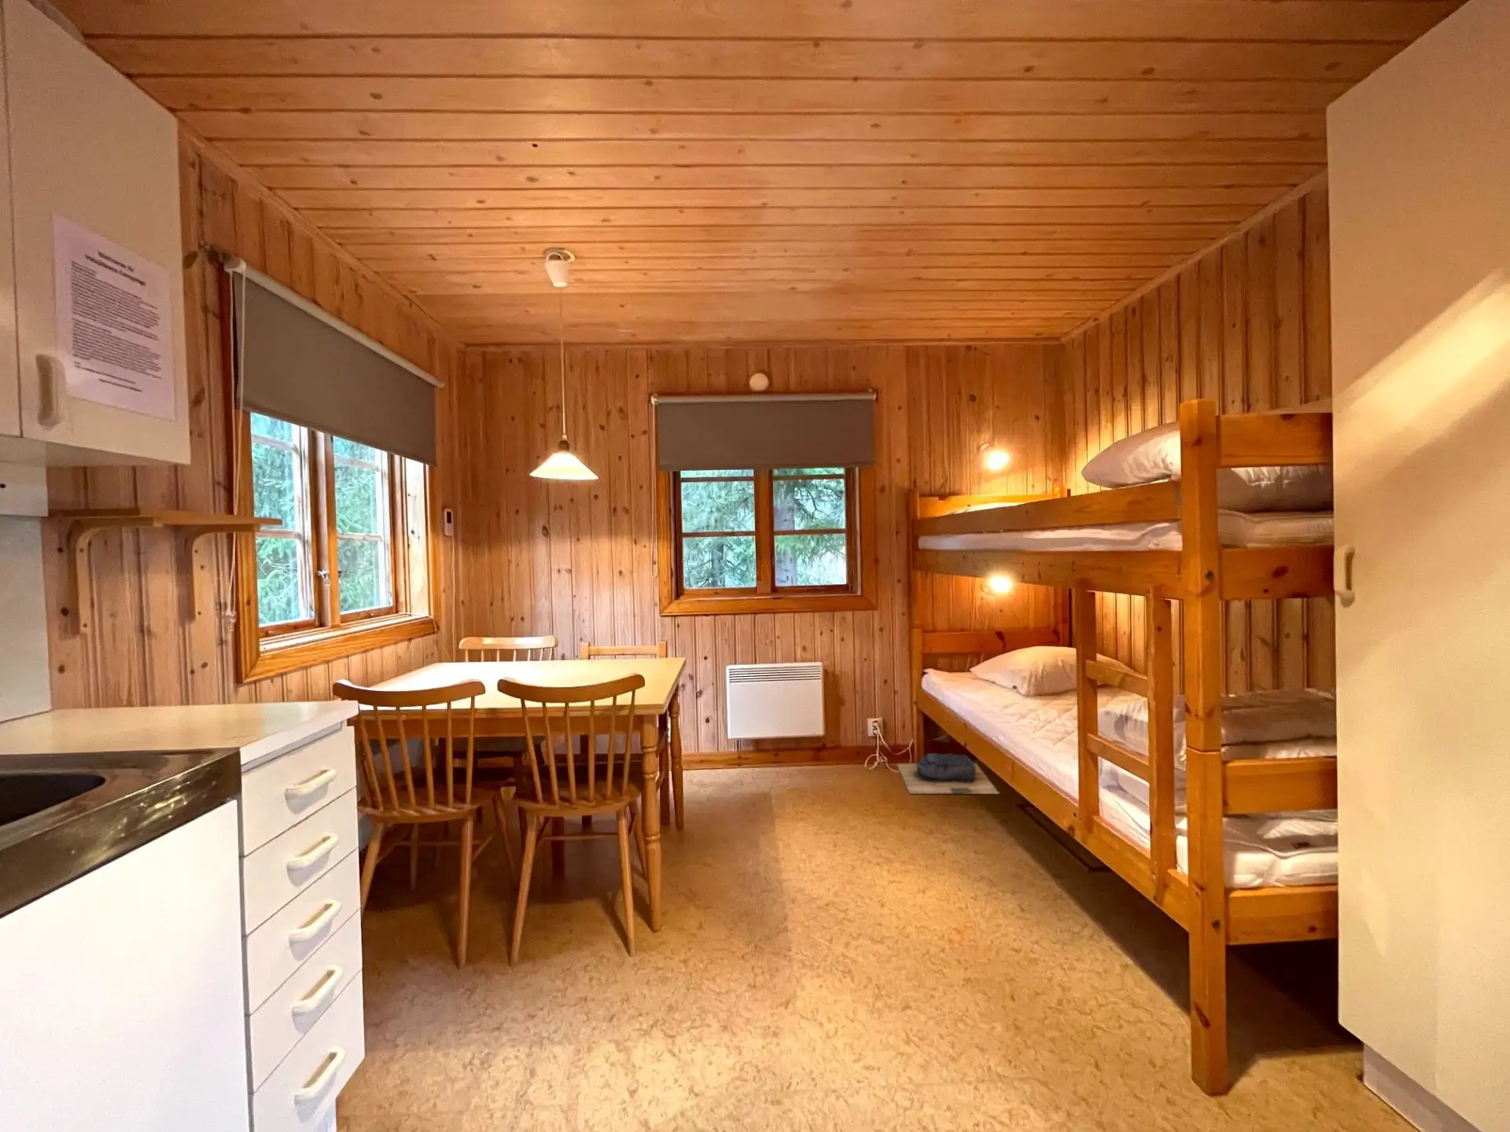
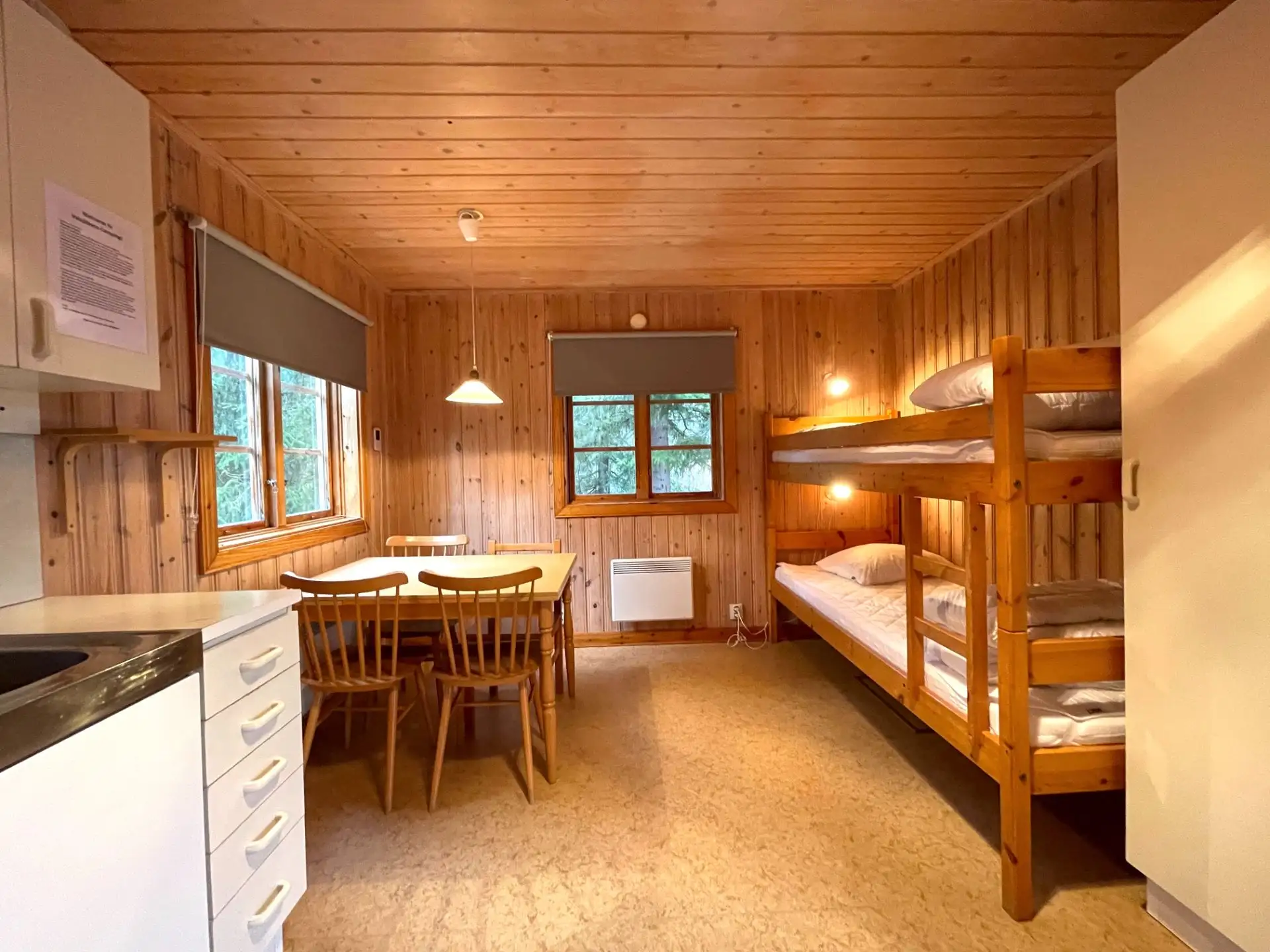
- backpack (944, 767)
